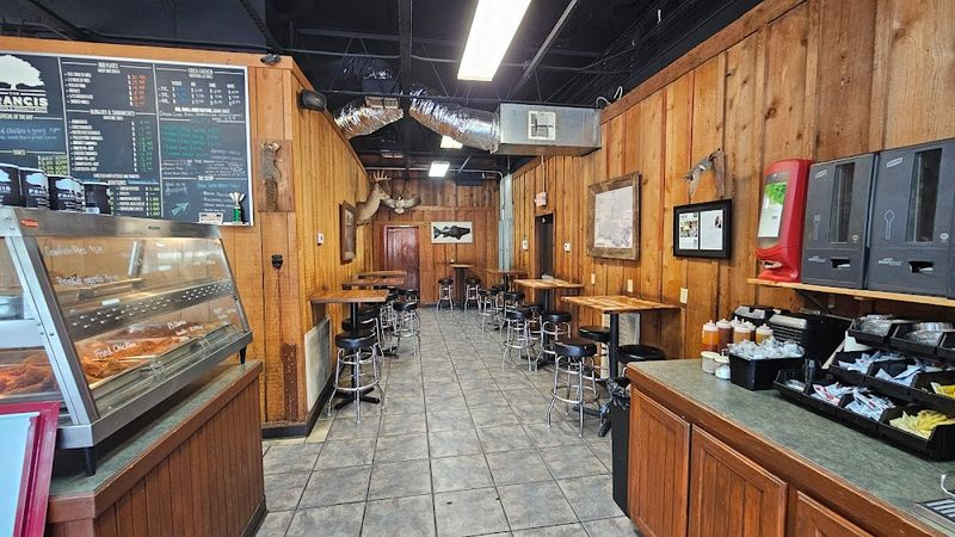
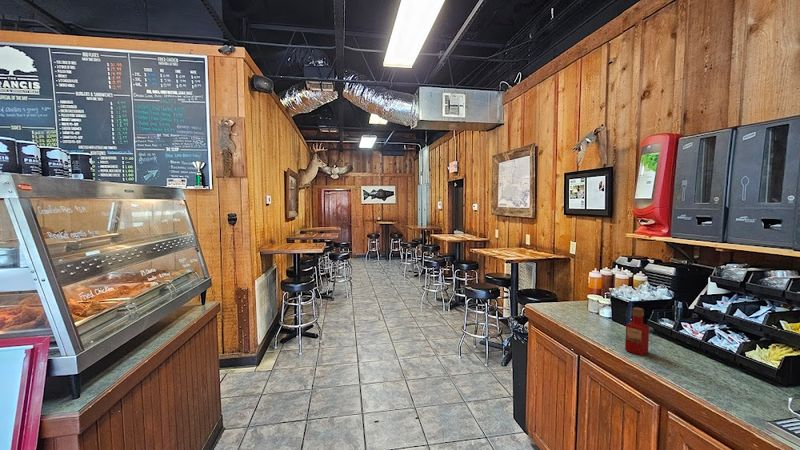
+ tabasco sauce (637, 329)
